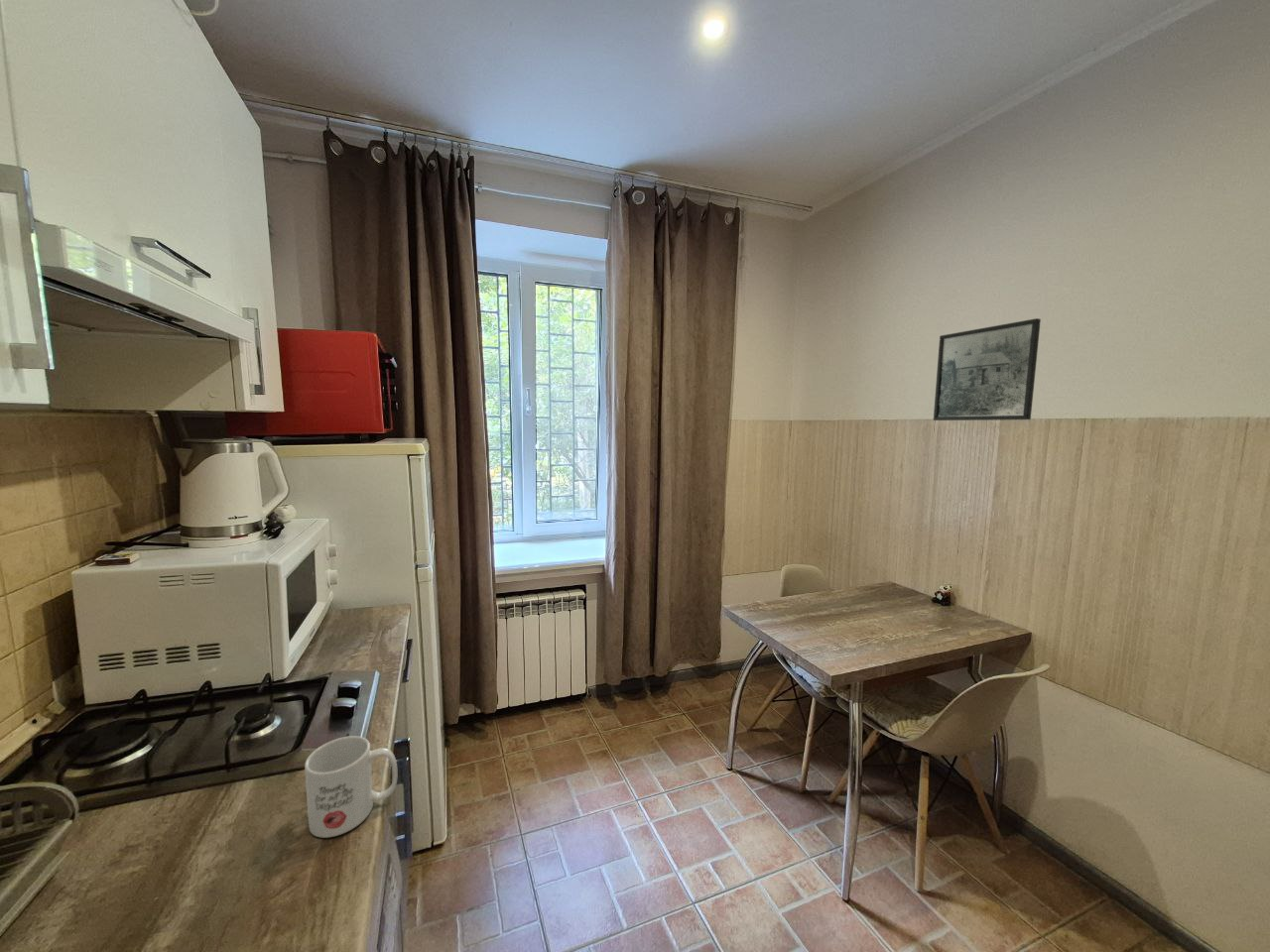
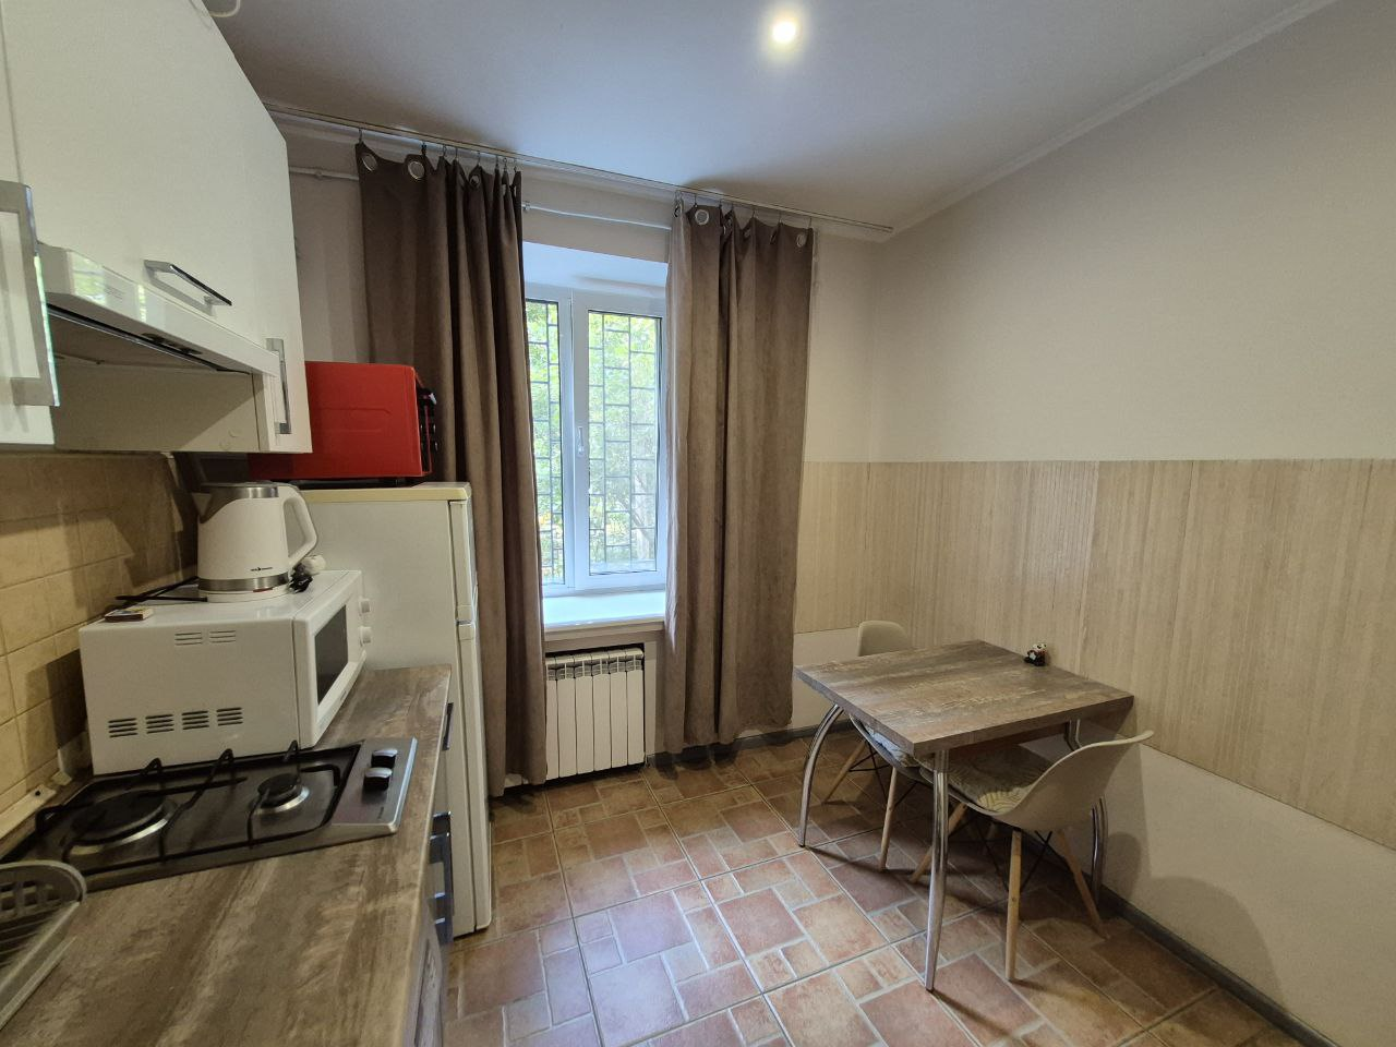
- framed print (981, 374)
- mug (353, 780)
